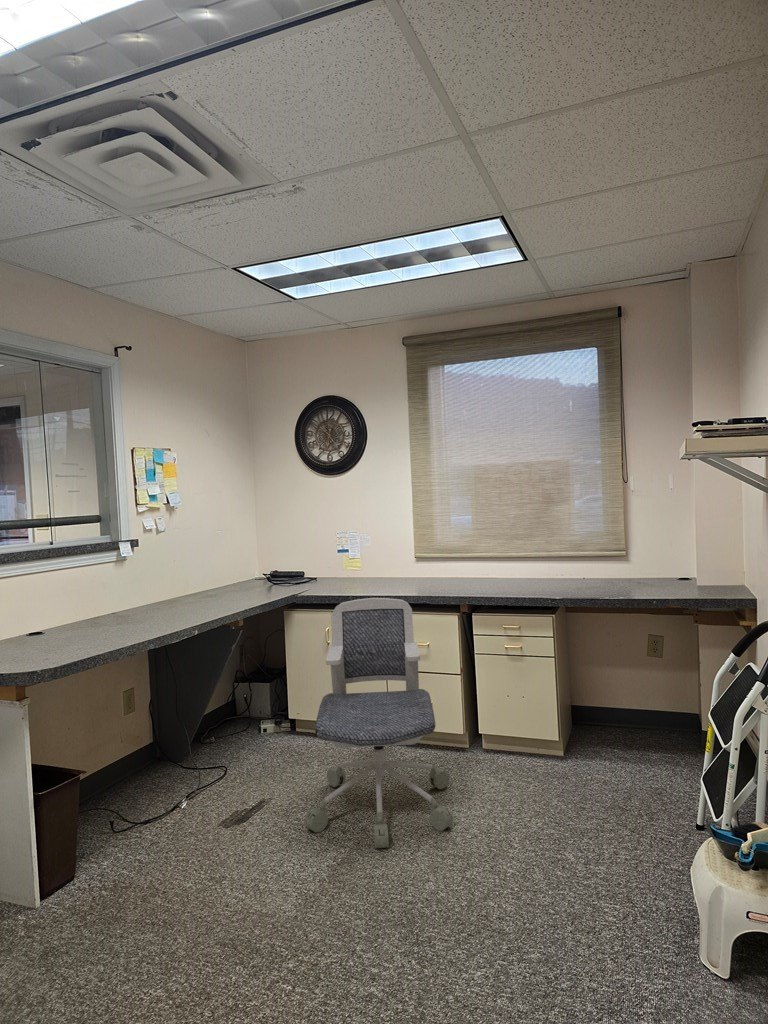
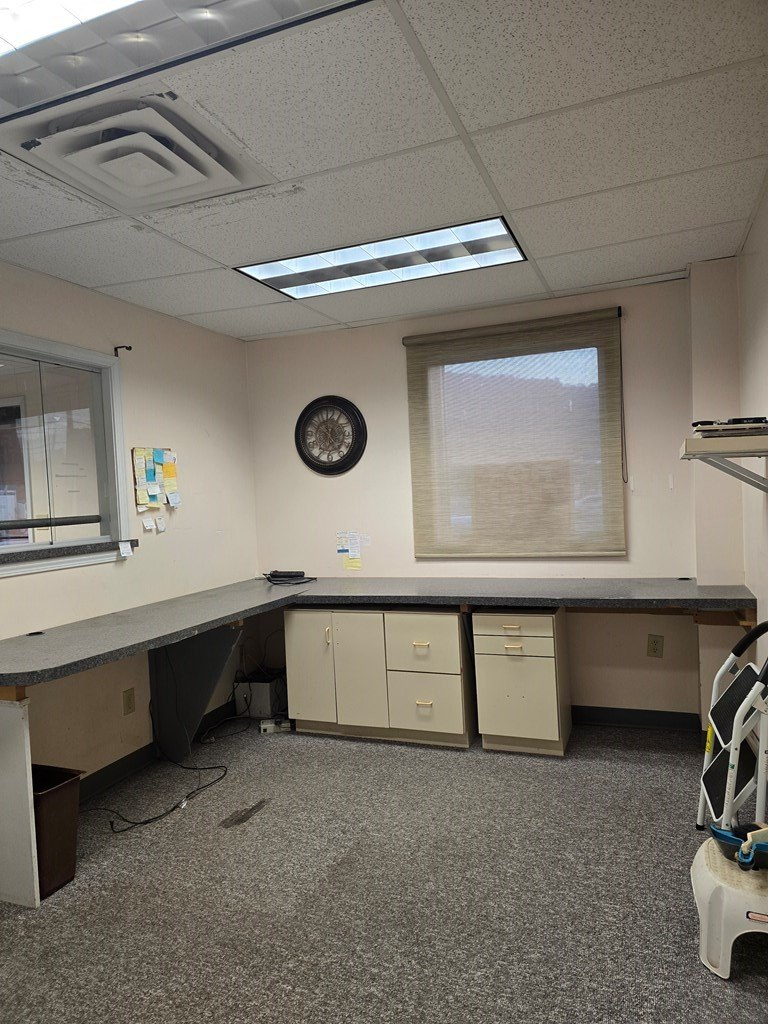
- office chair (376, 708)
